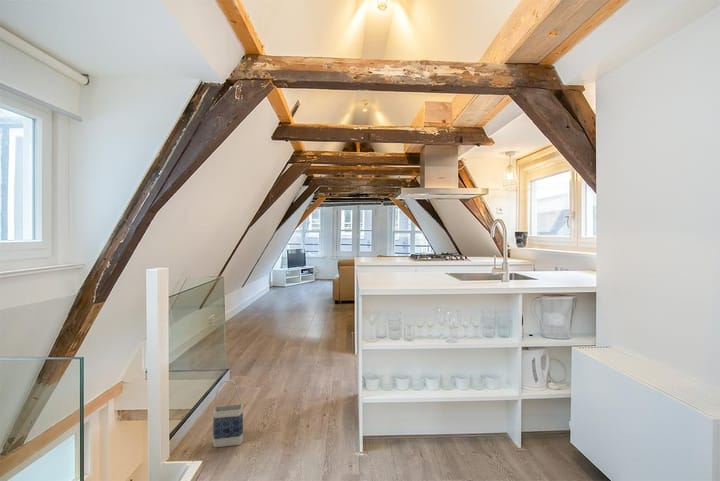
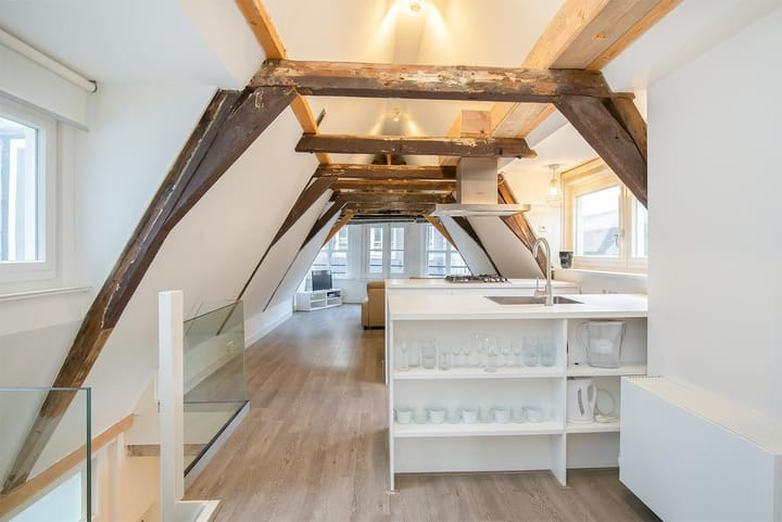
- bag (228, 411)
